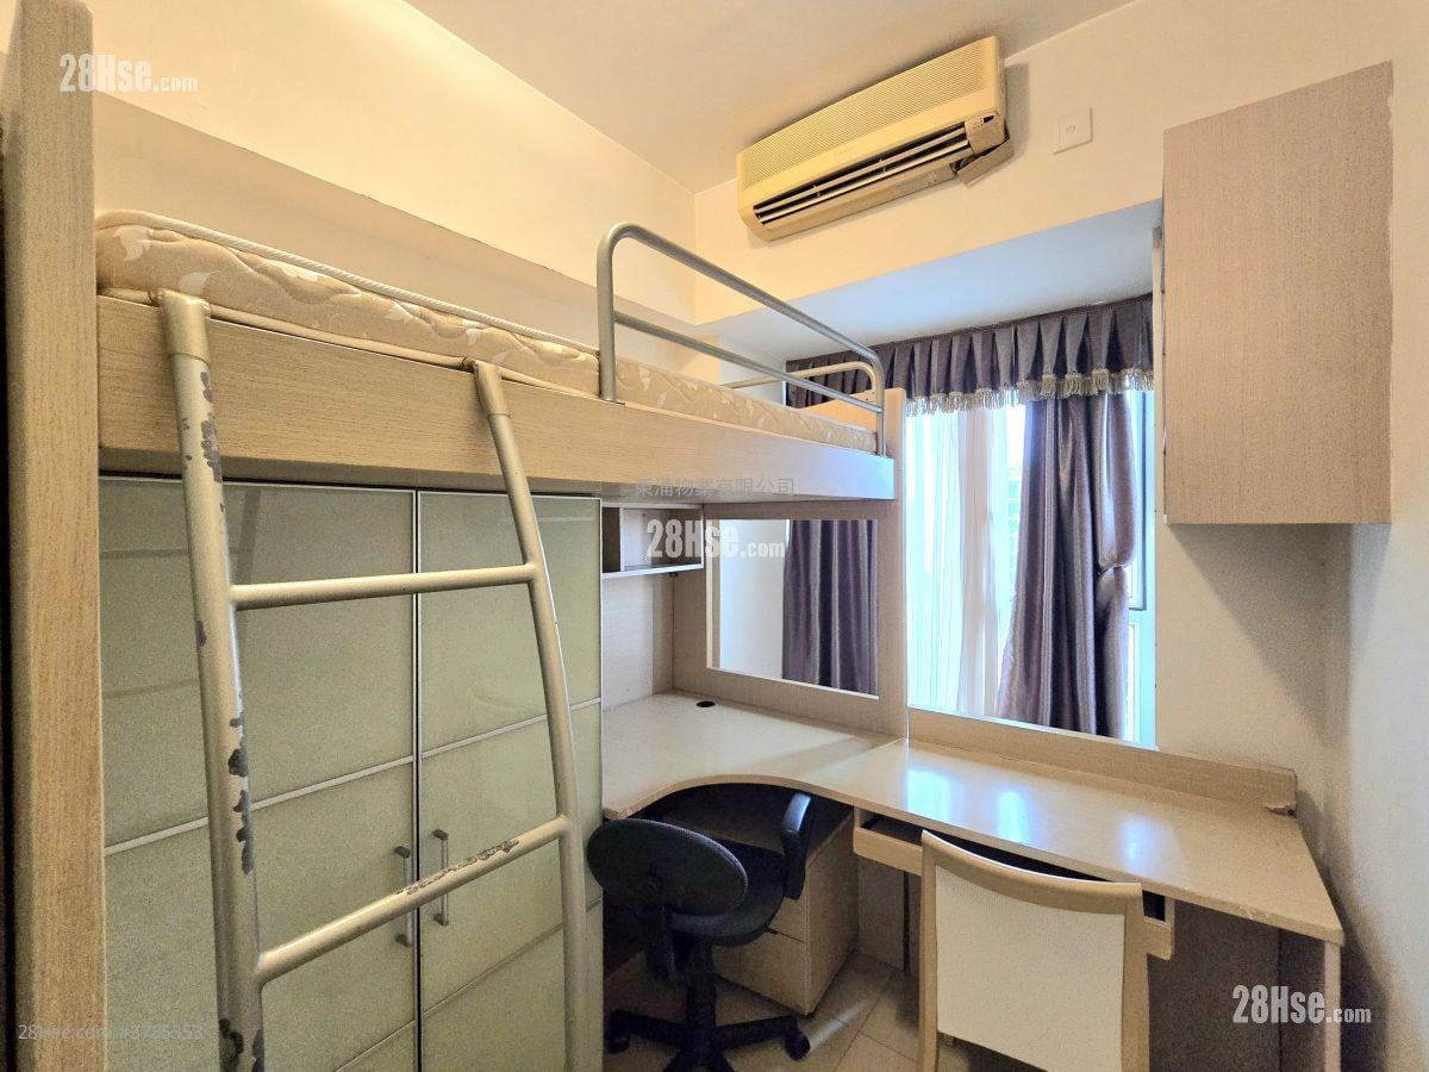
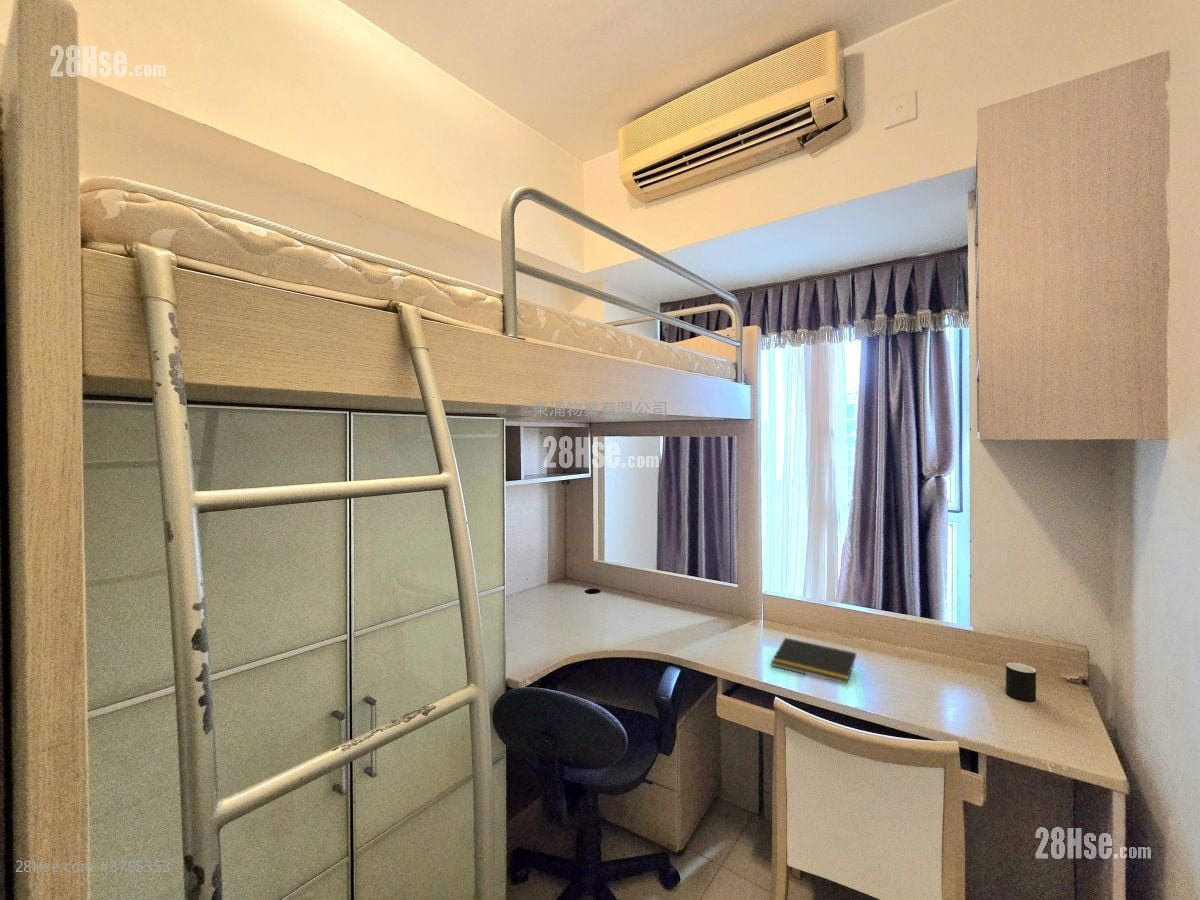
+ cup (1020, 680)
+ notepad (813, 659)
